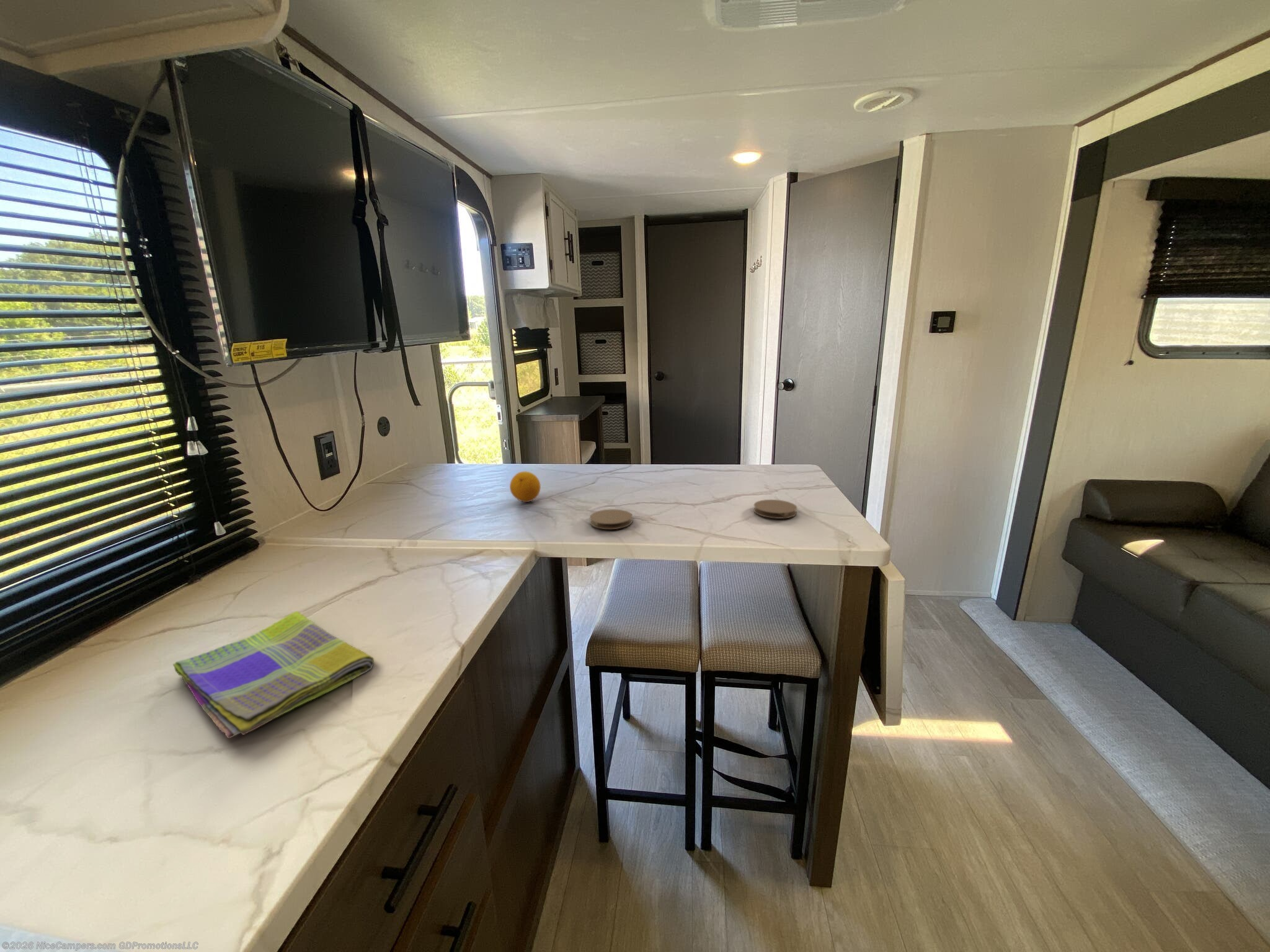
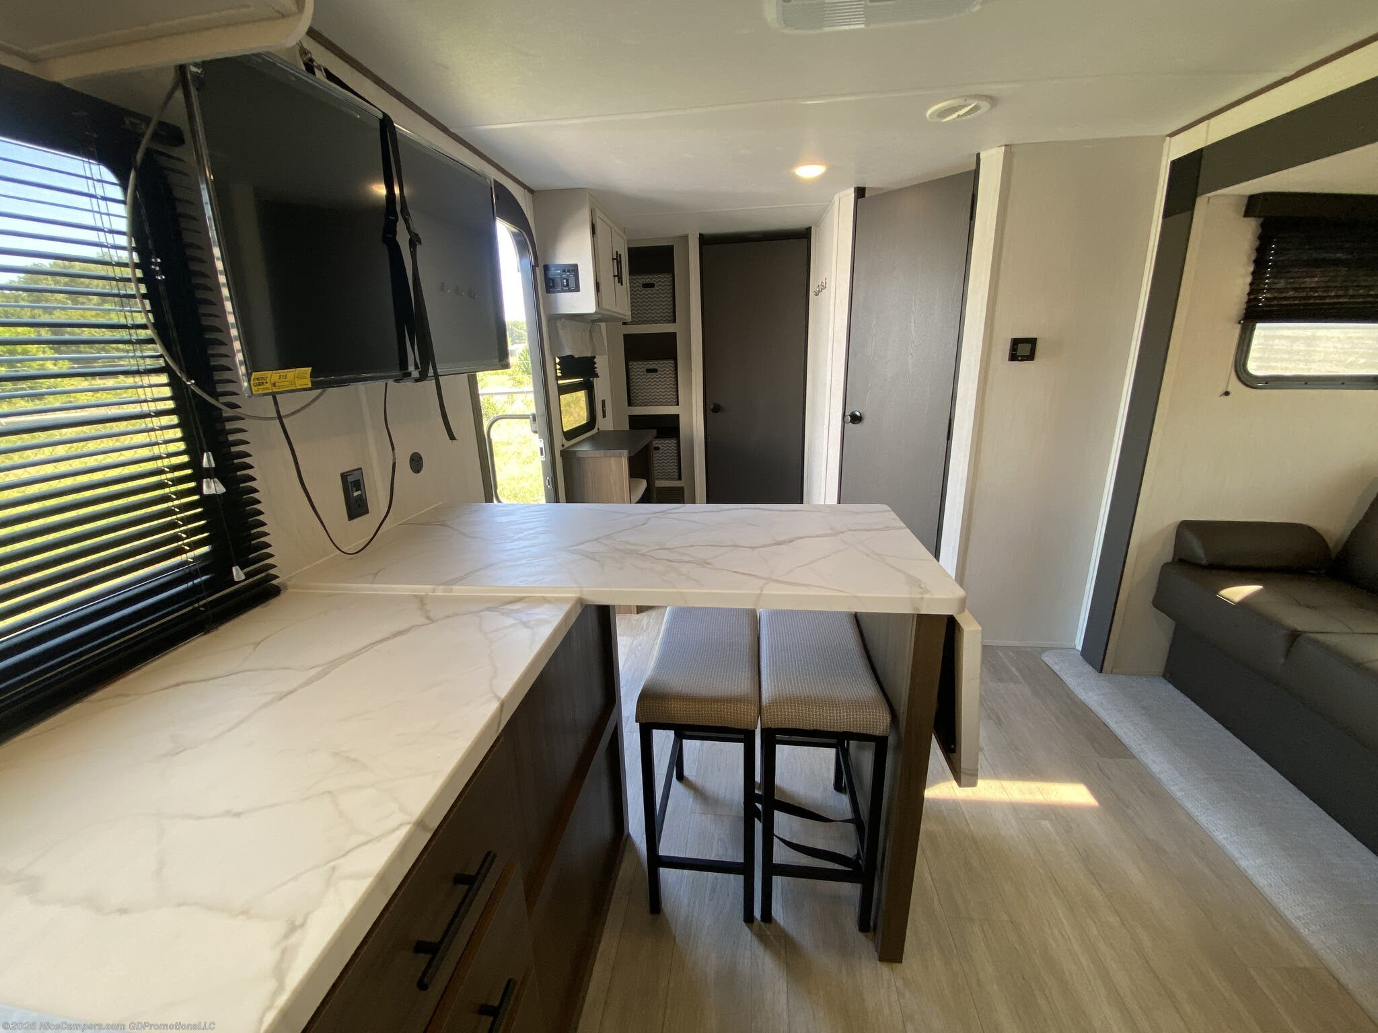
- coaster (775, 508)
- dish towel (275, 664)
- coaster (611, 519)
- fruit (525, 487)
